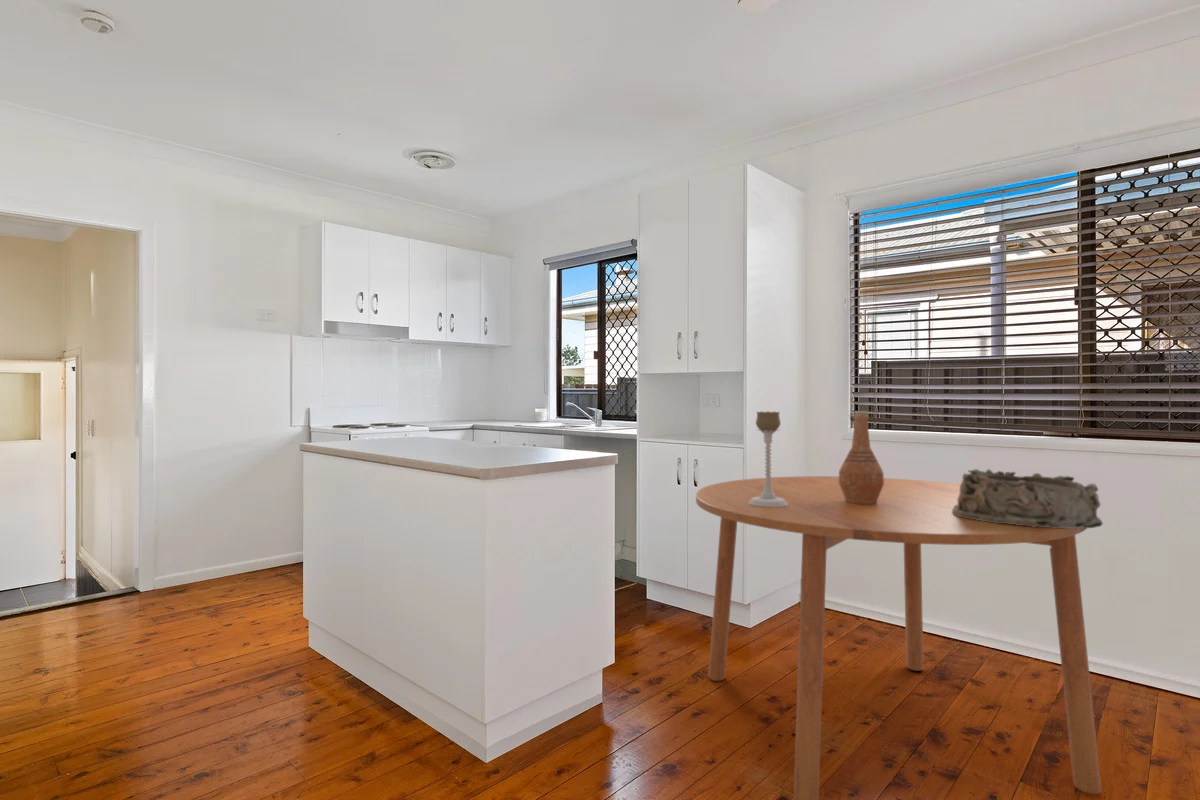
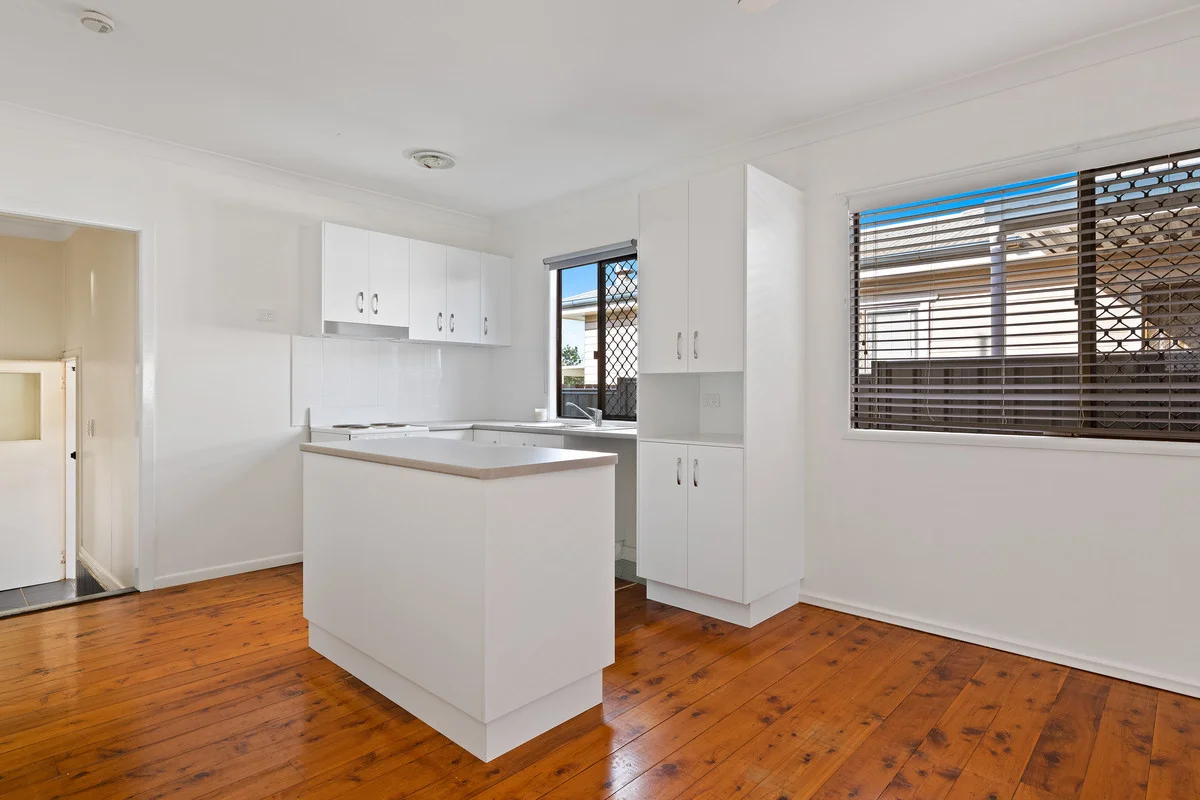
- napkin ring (1021, 494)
- dining table (905, 611)
- candle holder (768, 457)
- vase (861, 456)
